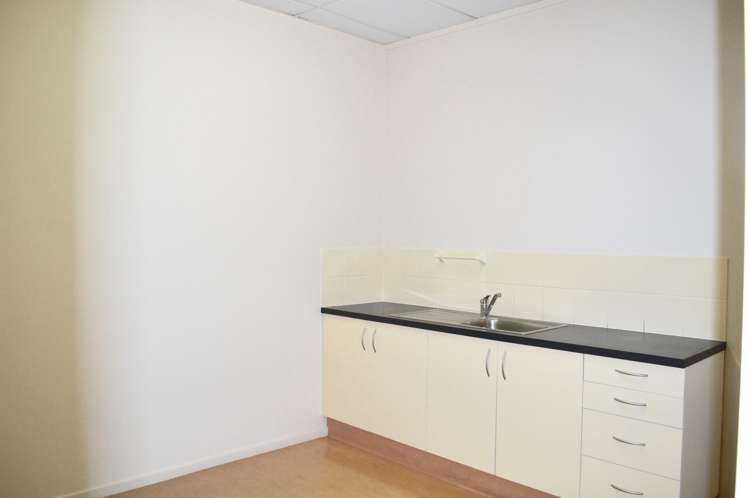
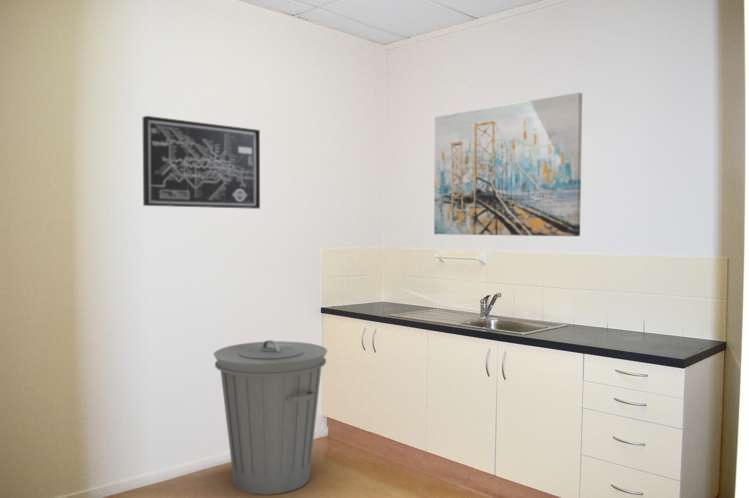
+ wall art (500, 170)
+ wall art (204, 165)
+ trash can (271, 410)
